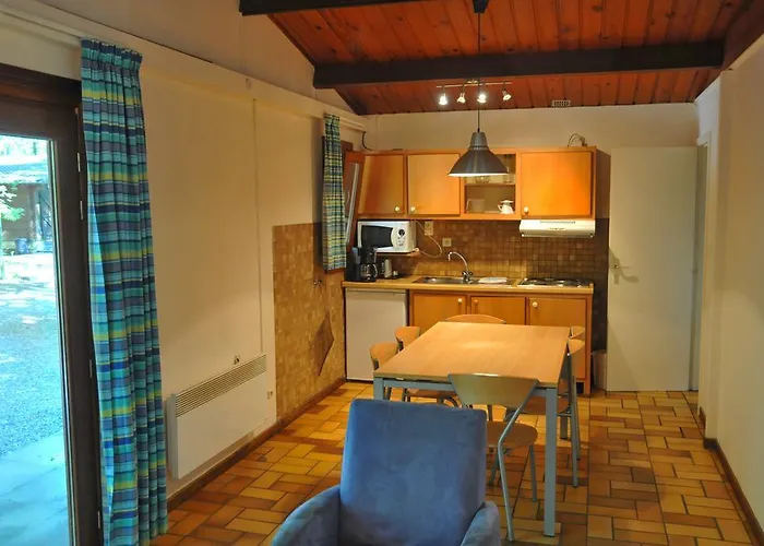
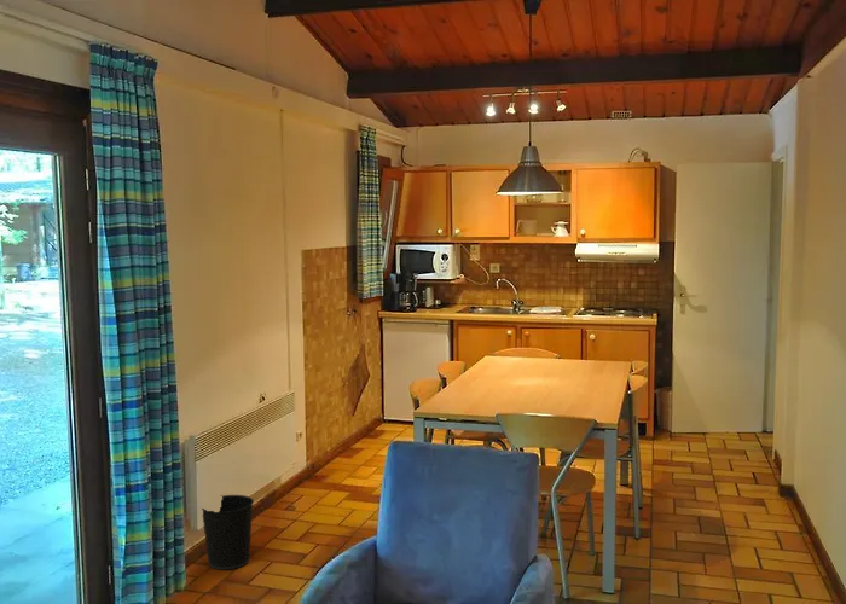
+ wastebasket (227, 532)
